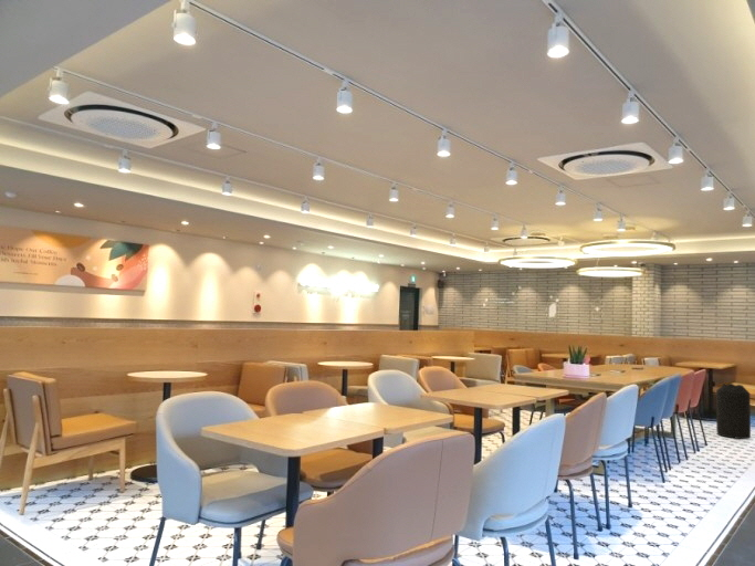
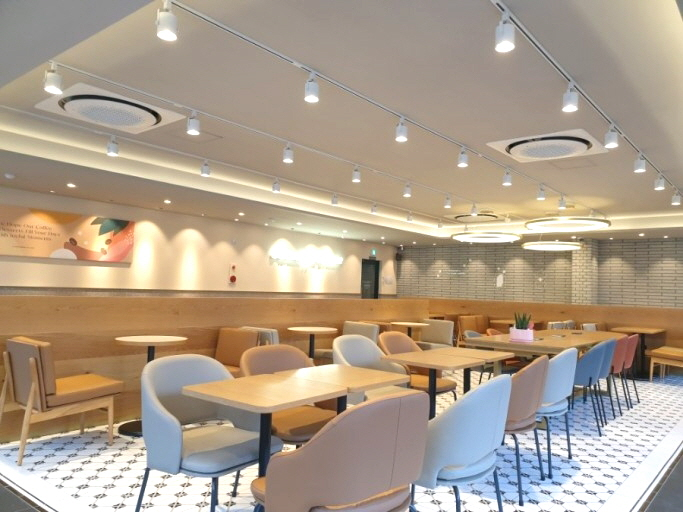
- trash can (733, 409)
